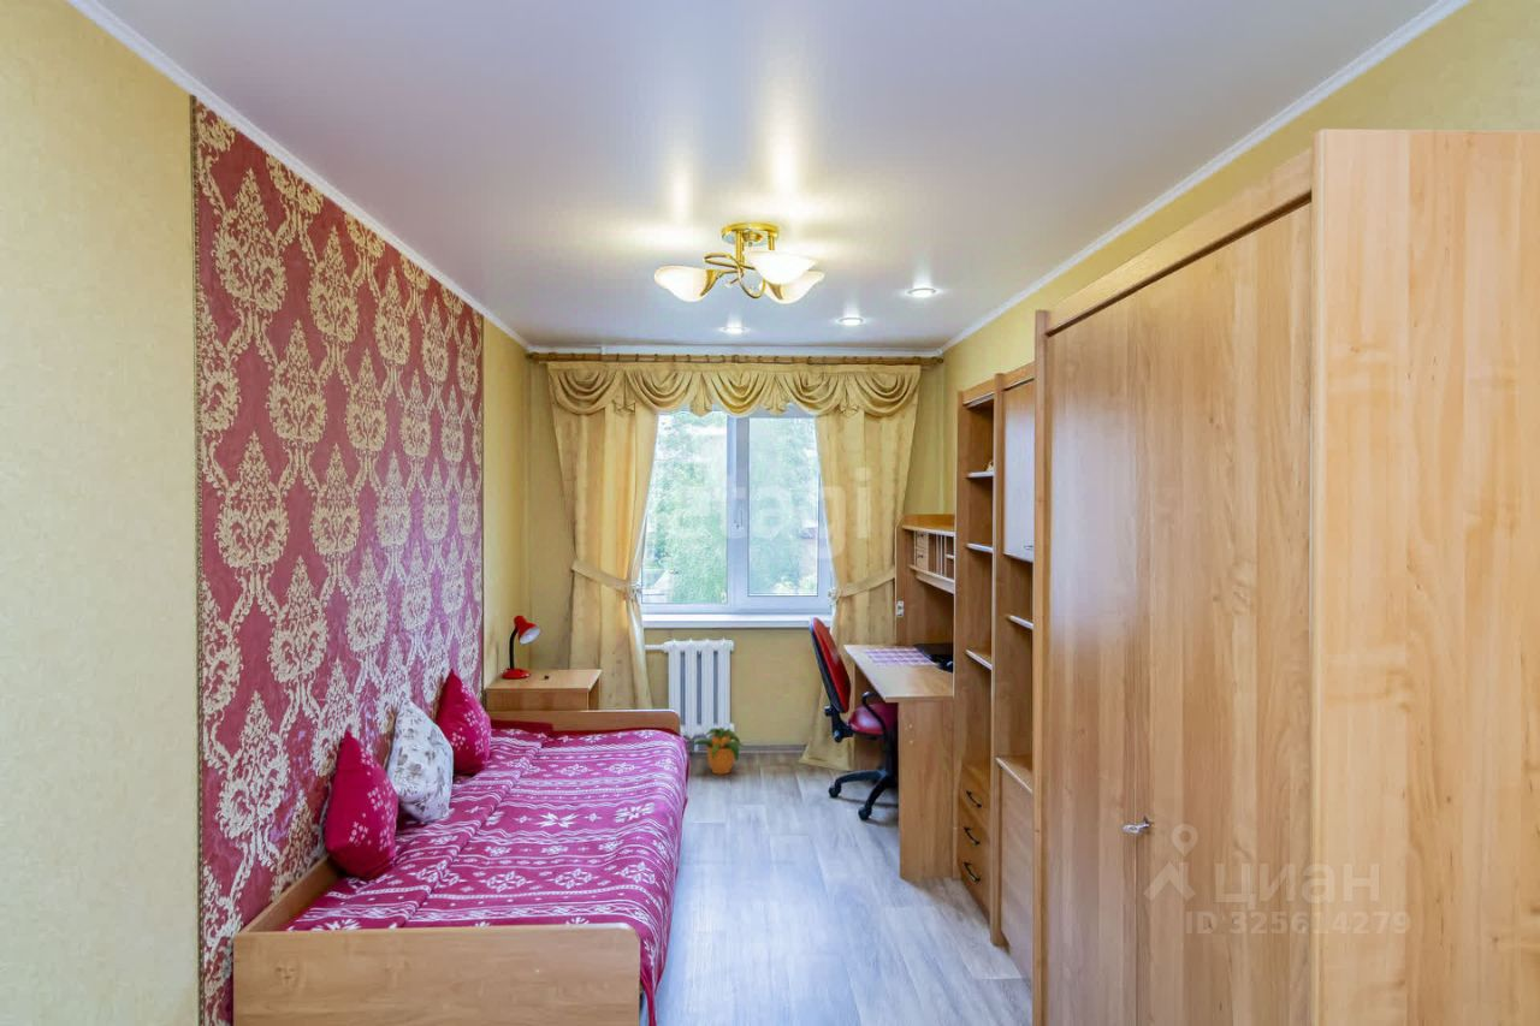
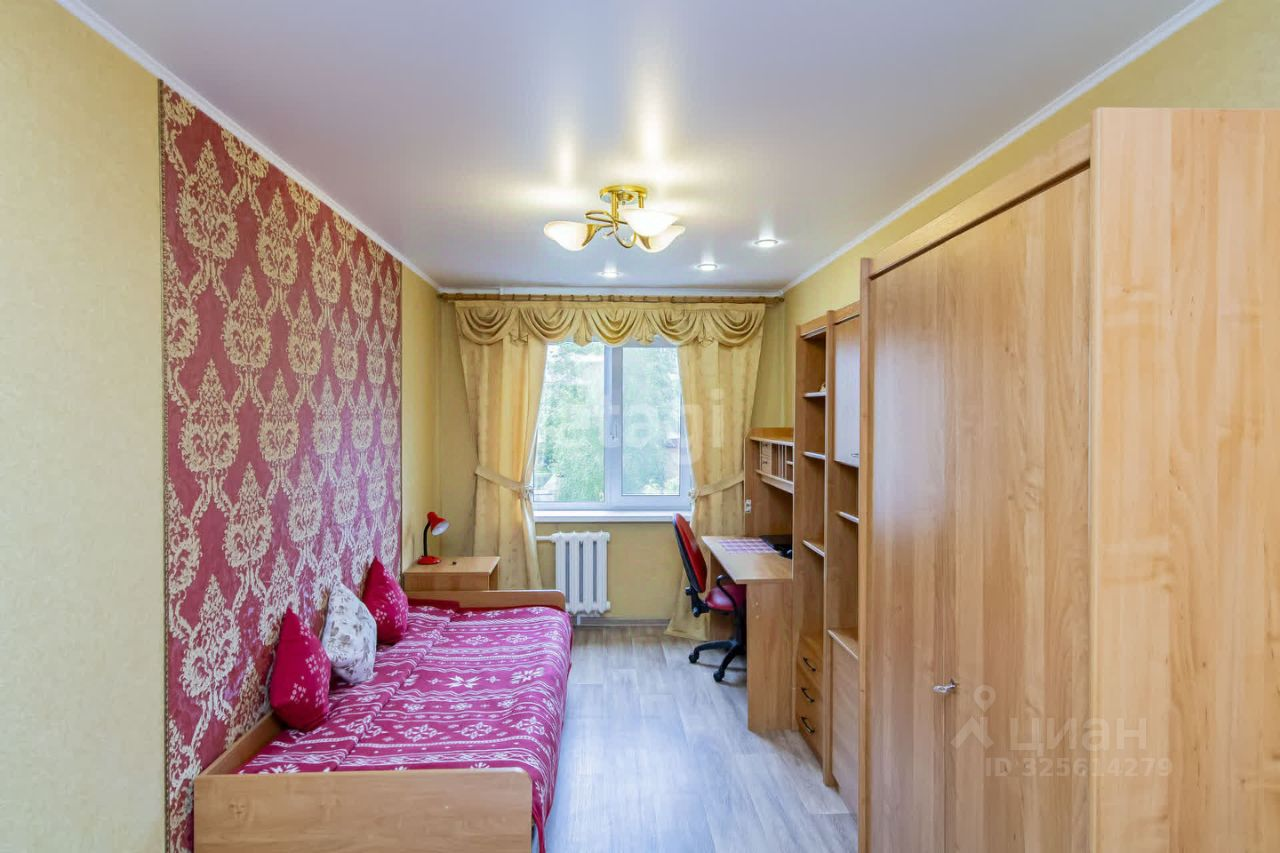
- potted plant (717, 748)
